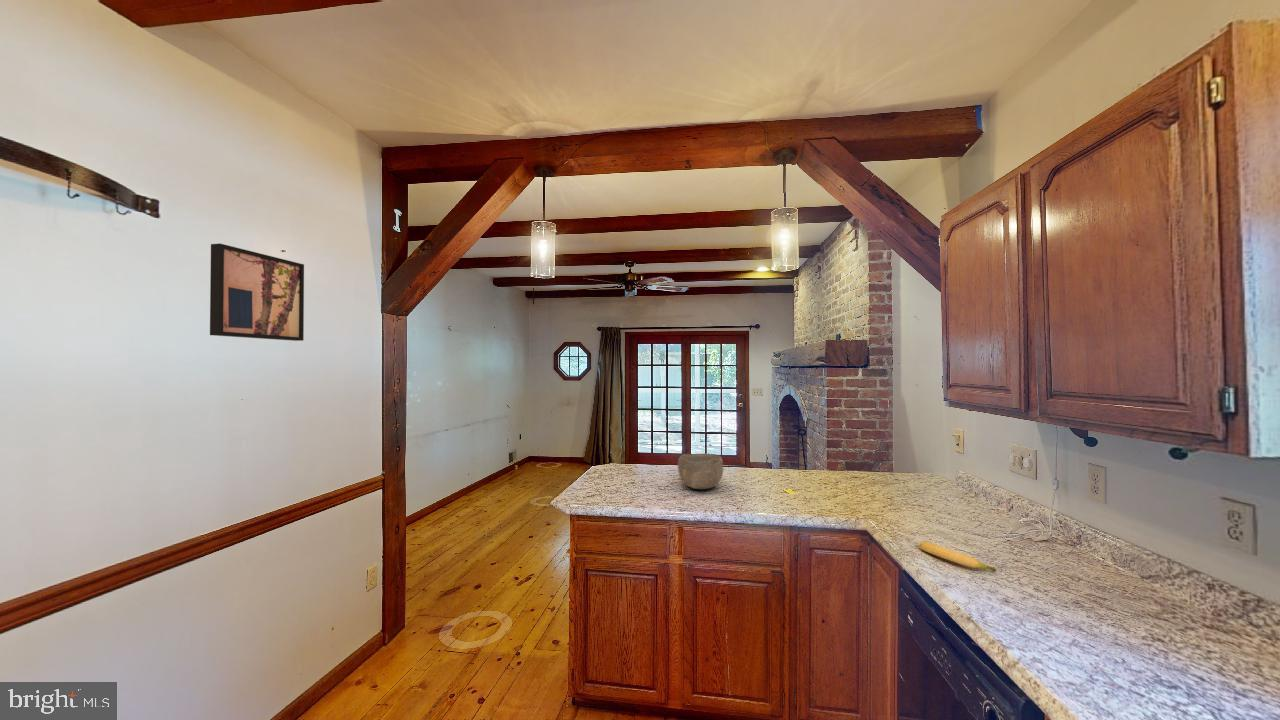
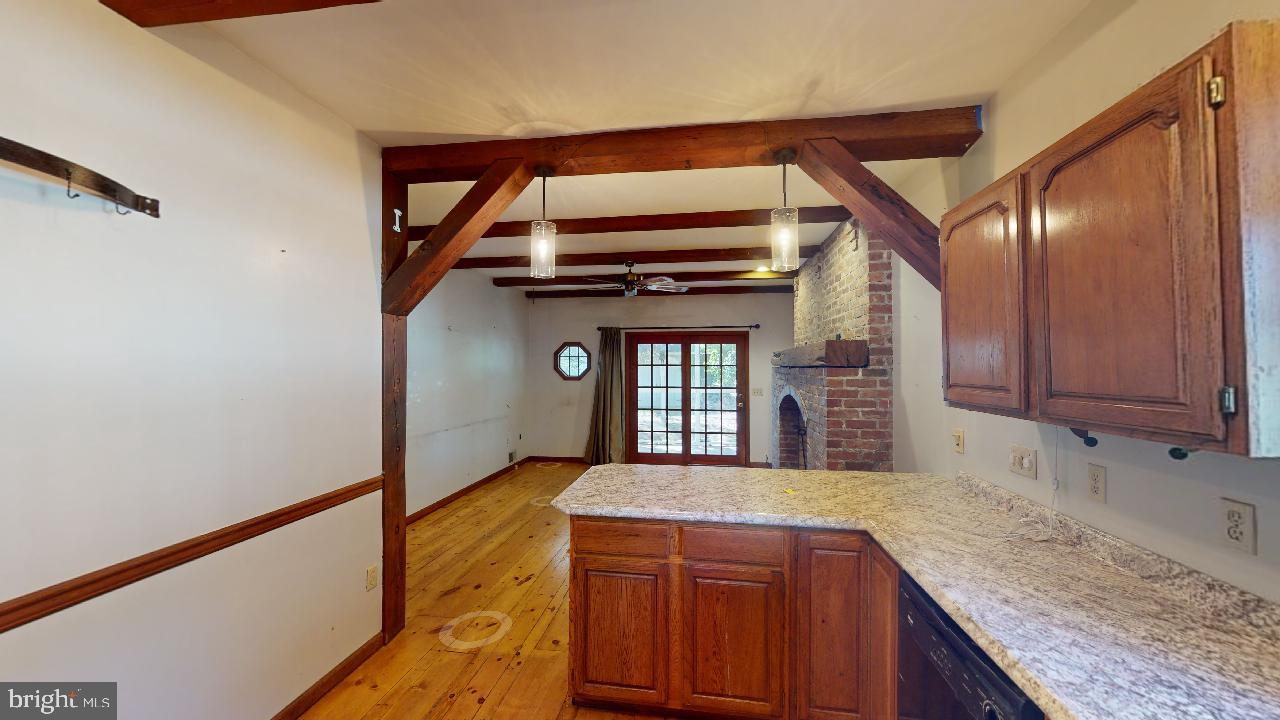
- banana (951, 553)
- bowl (700, 471)
- wall art (261, 296)
